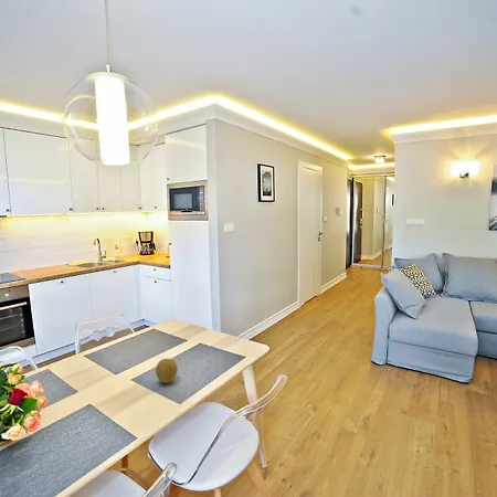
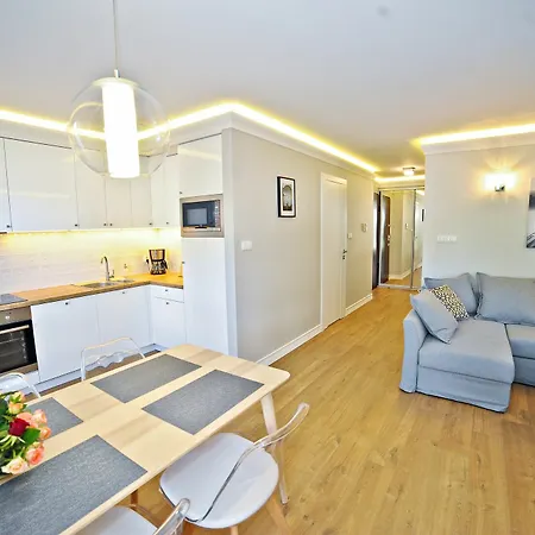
- fruit (167, 370)
